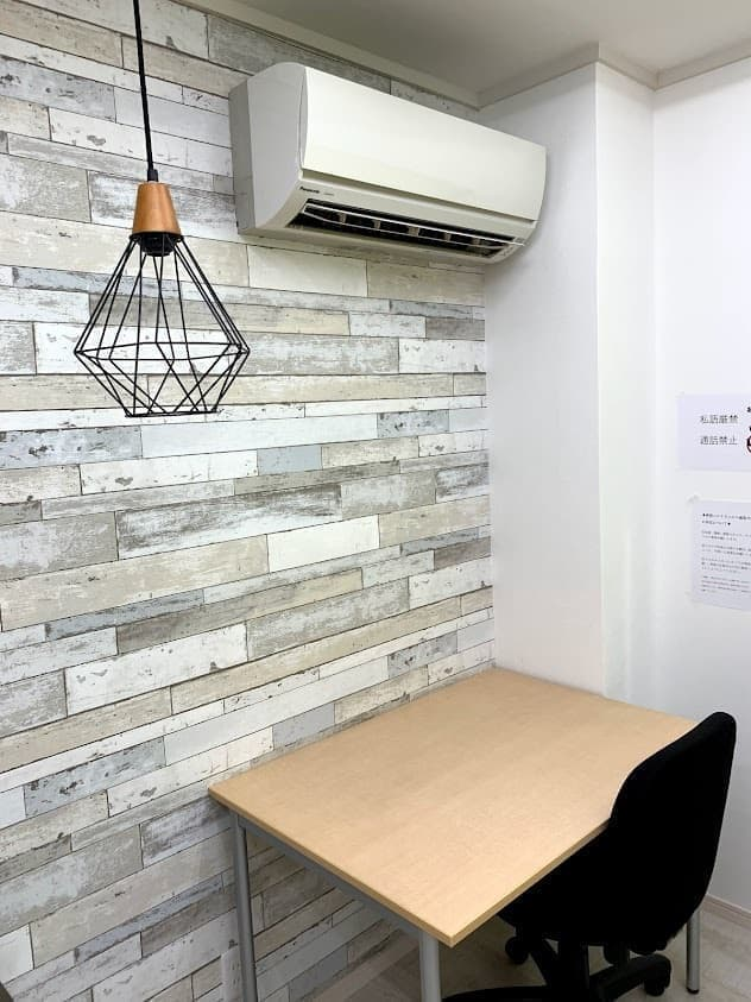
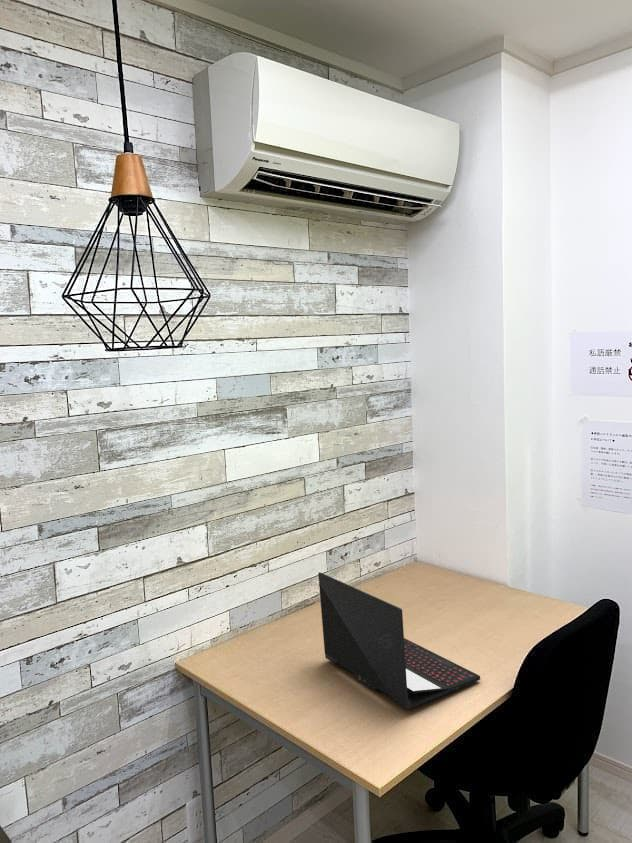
+ laptop (397, 625)
